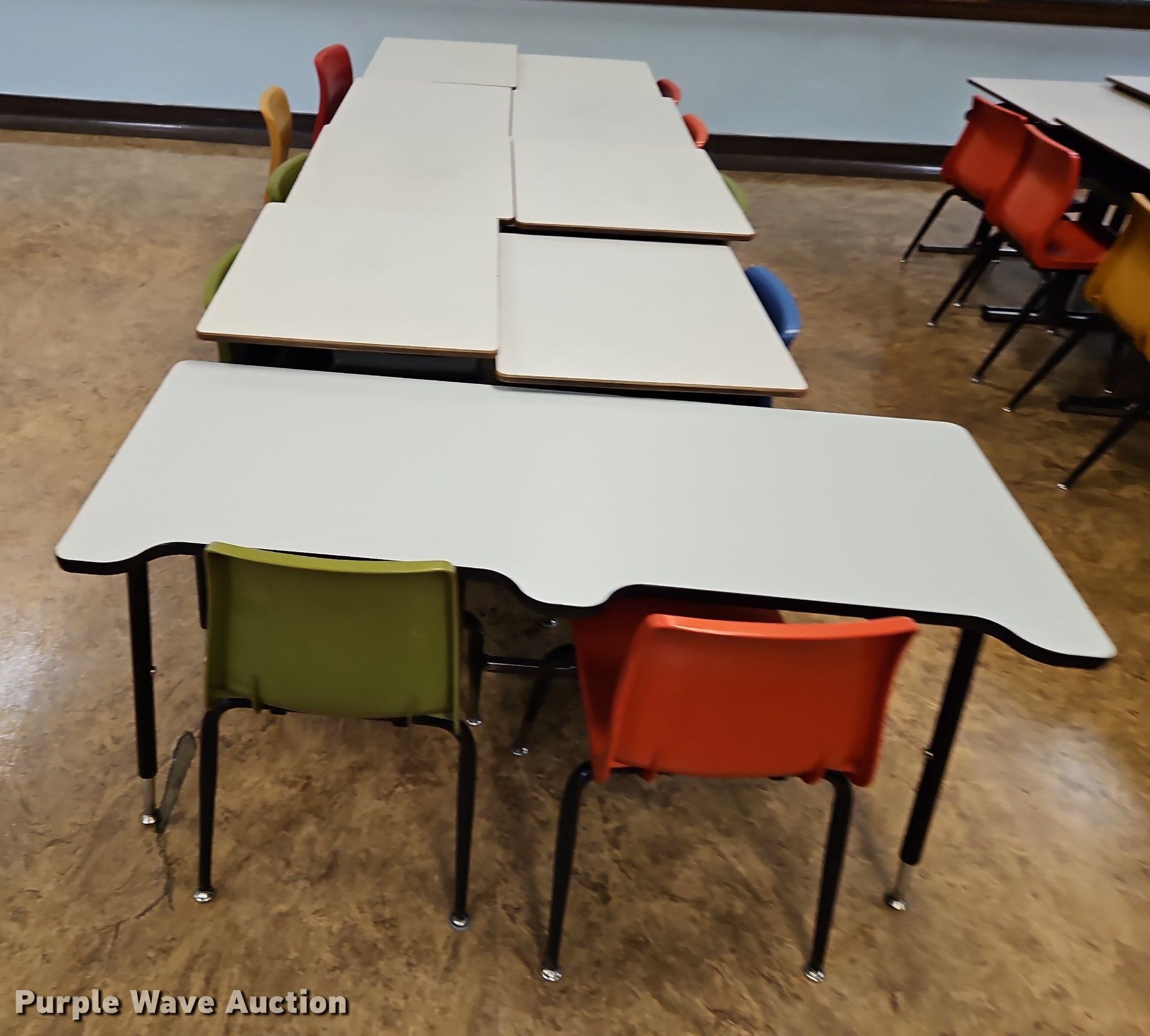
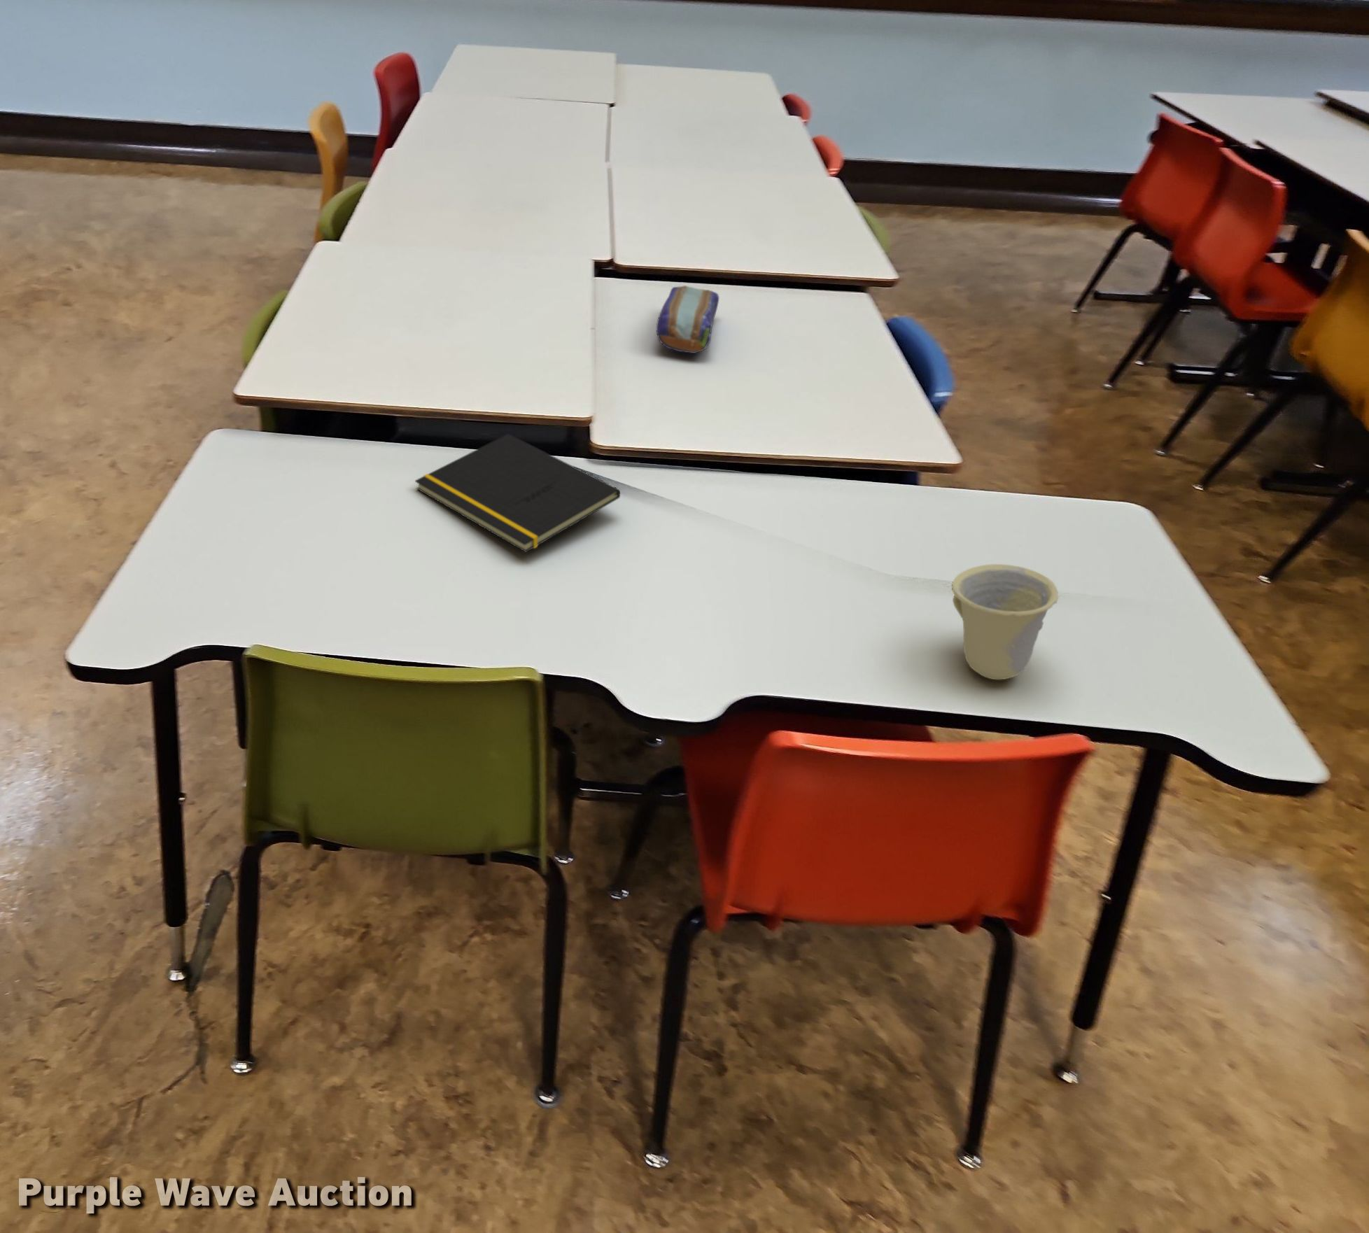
+ notepad (517, 489)
+ cup (994, 626)
+ pencil case (688, 317)
